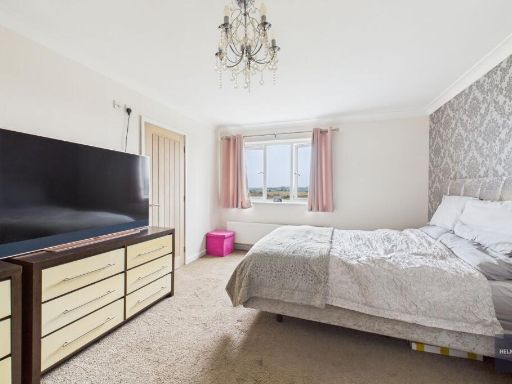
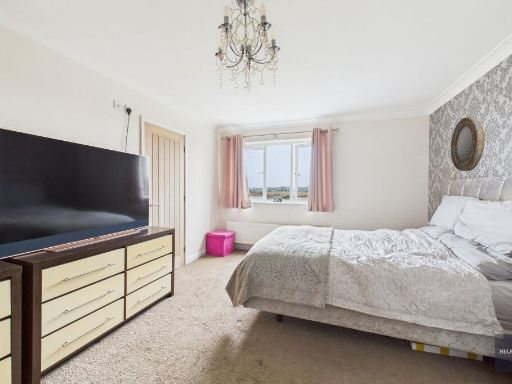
+ home mirror (465, 144)
